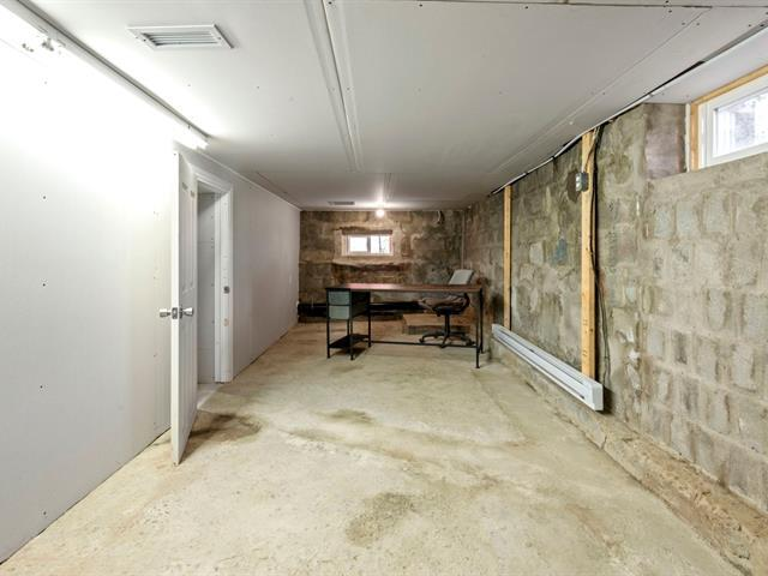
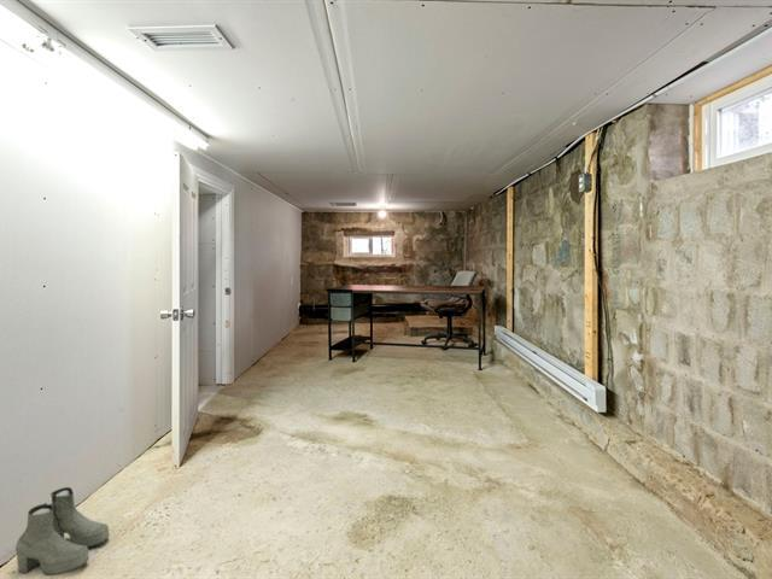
+ boots (64, 526)
